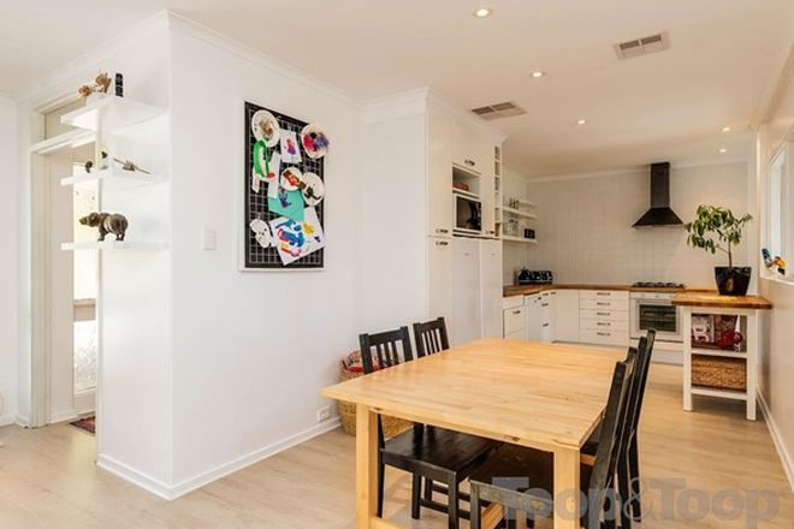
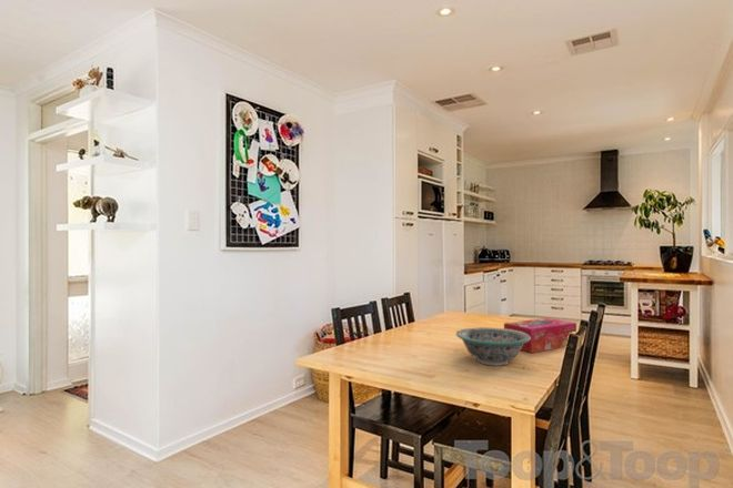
+ tissue box (540, 334)
+ decorative bowl (492, 347)
